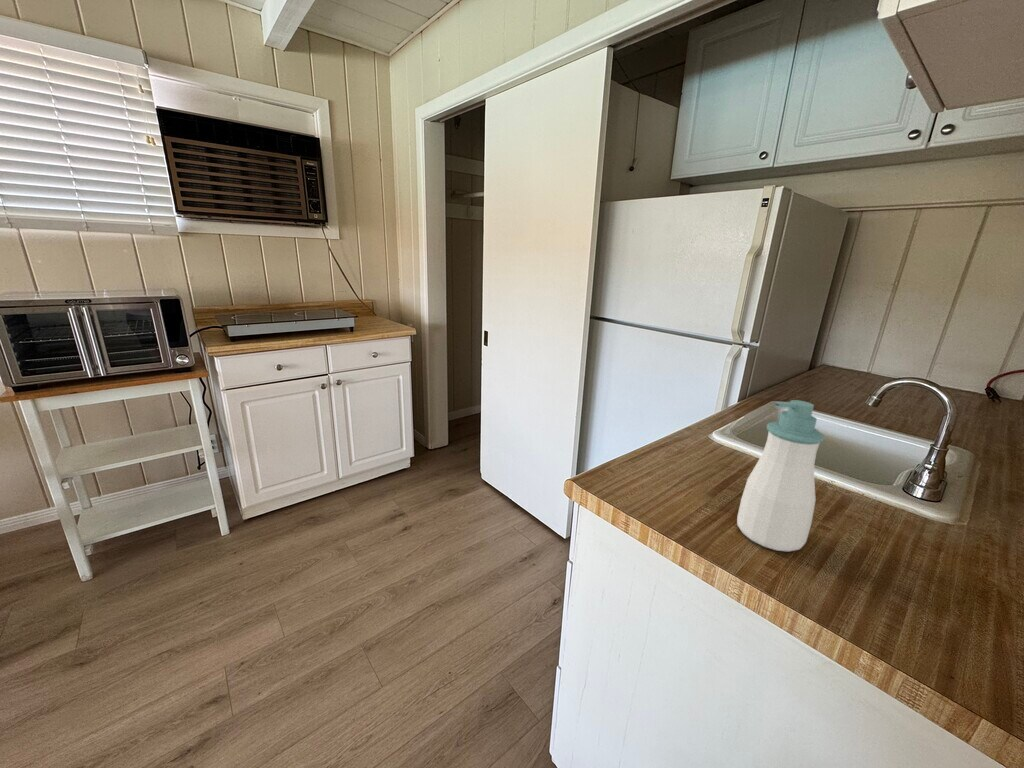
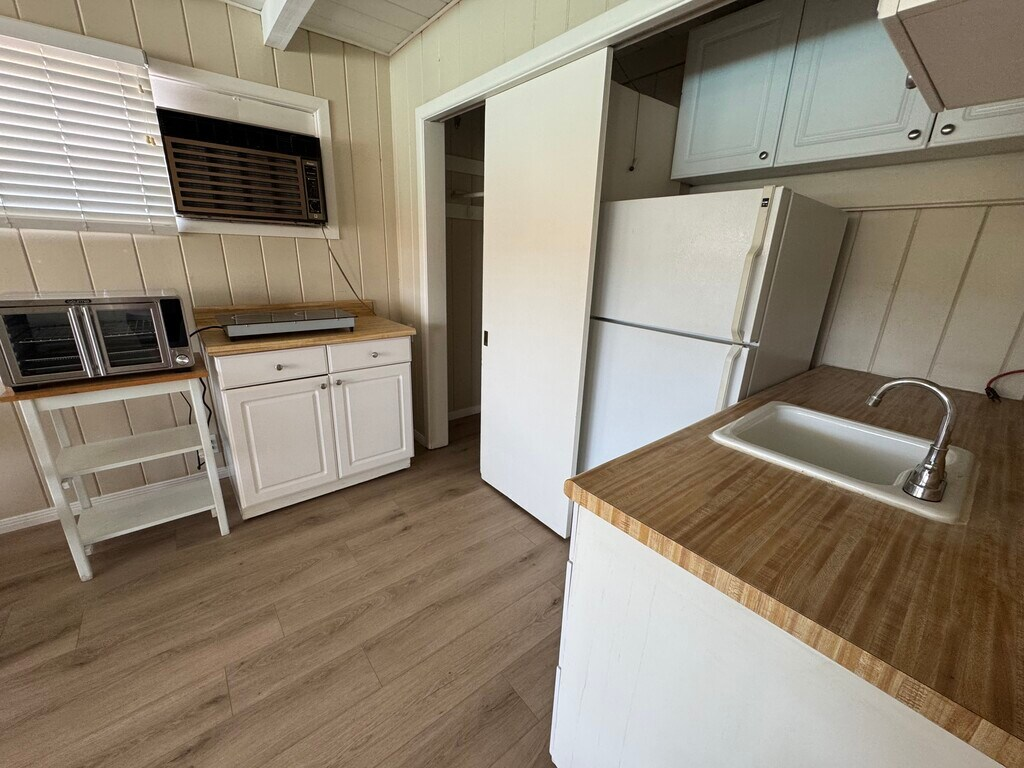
- soap bottle (784, 472)
